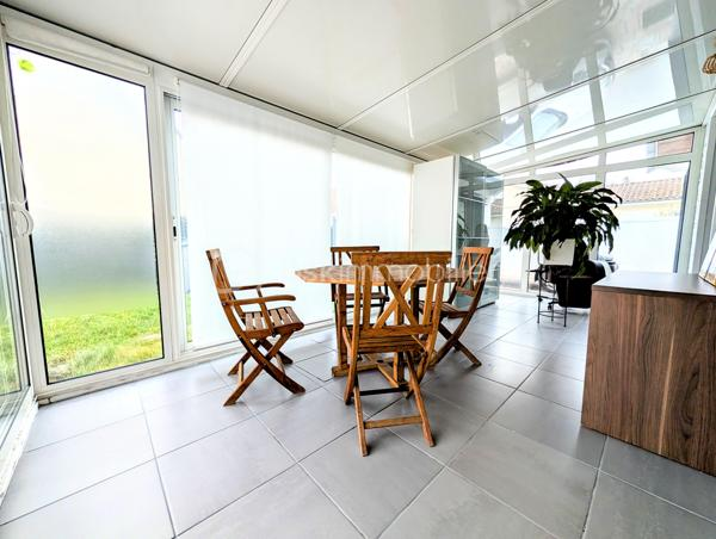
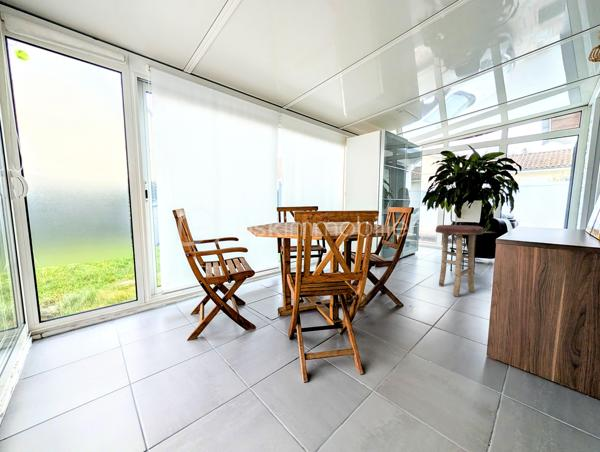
+ stool (457, 259)
